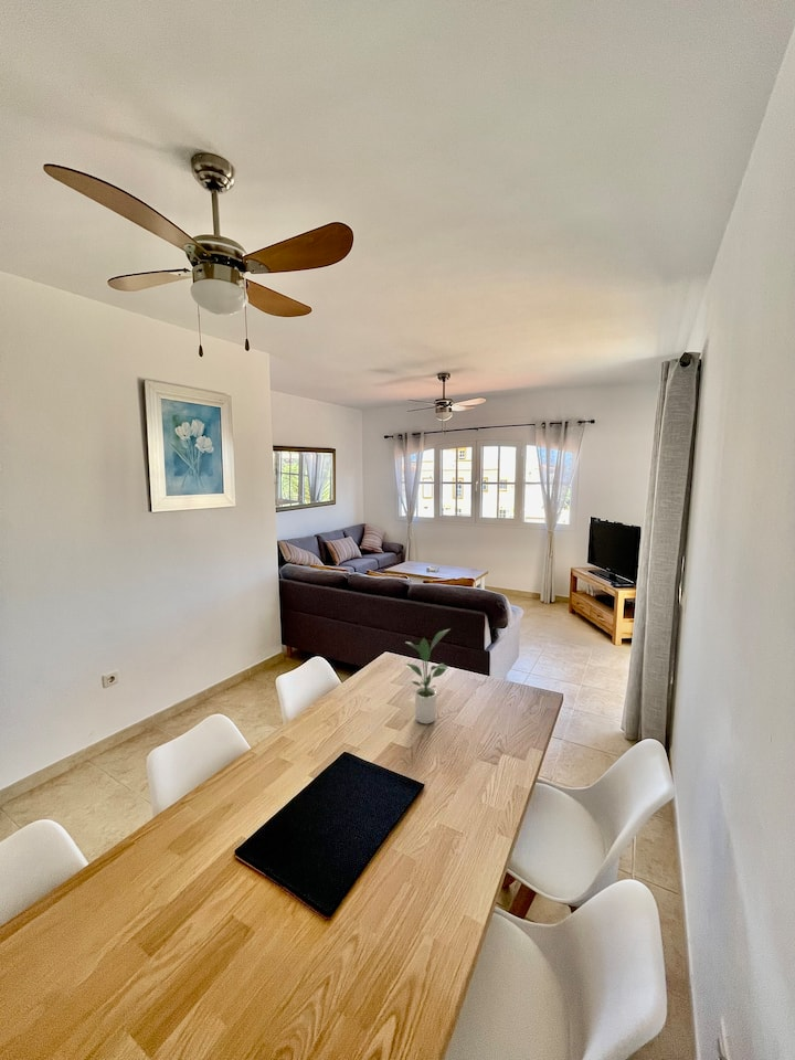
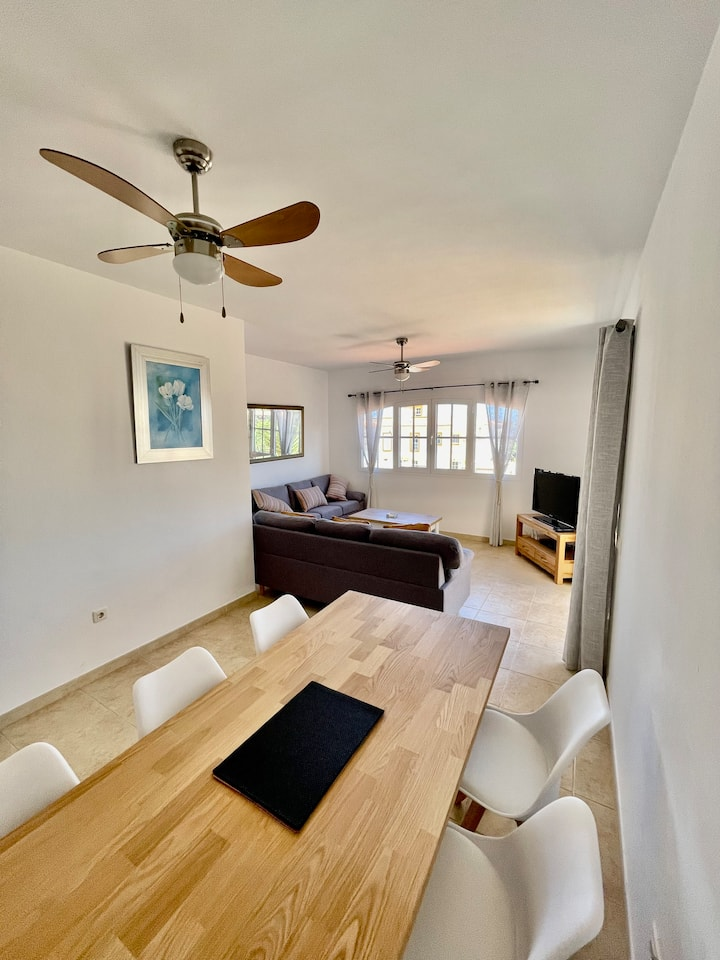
- potted plant (425, 671)
